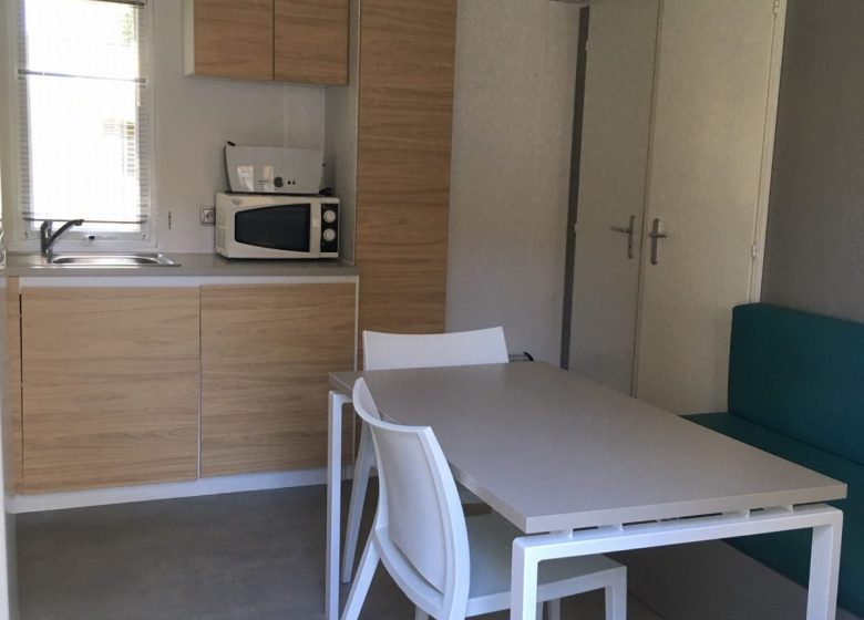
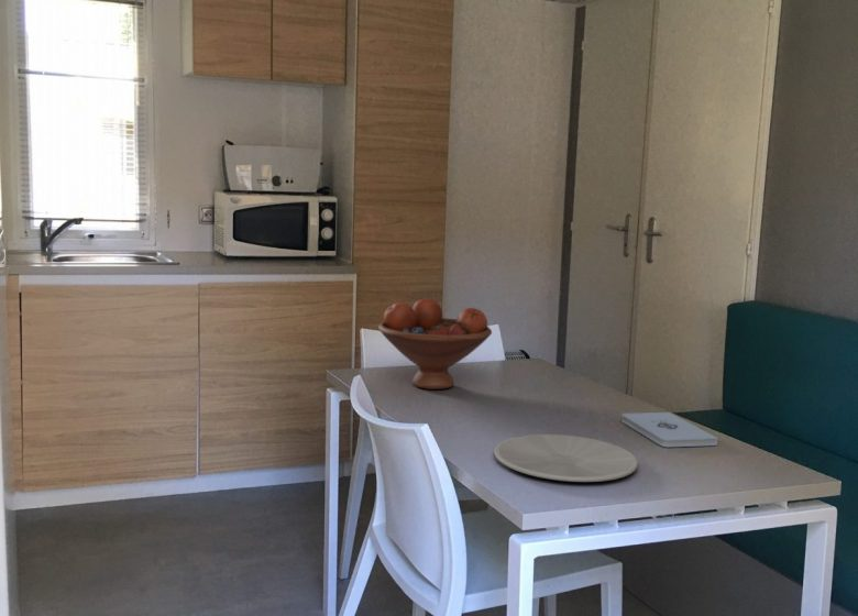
+ plate (564, 458)
+ fruit bowl (435, 344)
+ notepad (666, 428)
